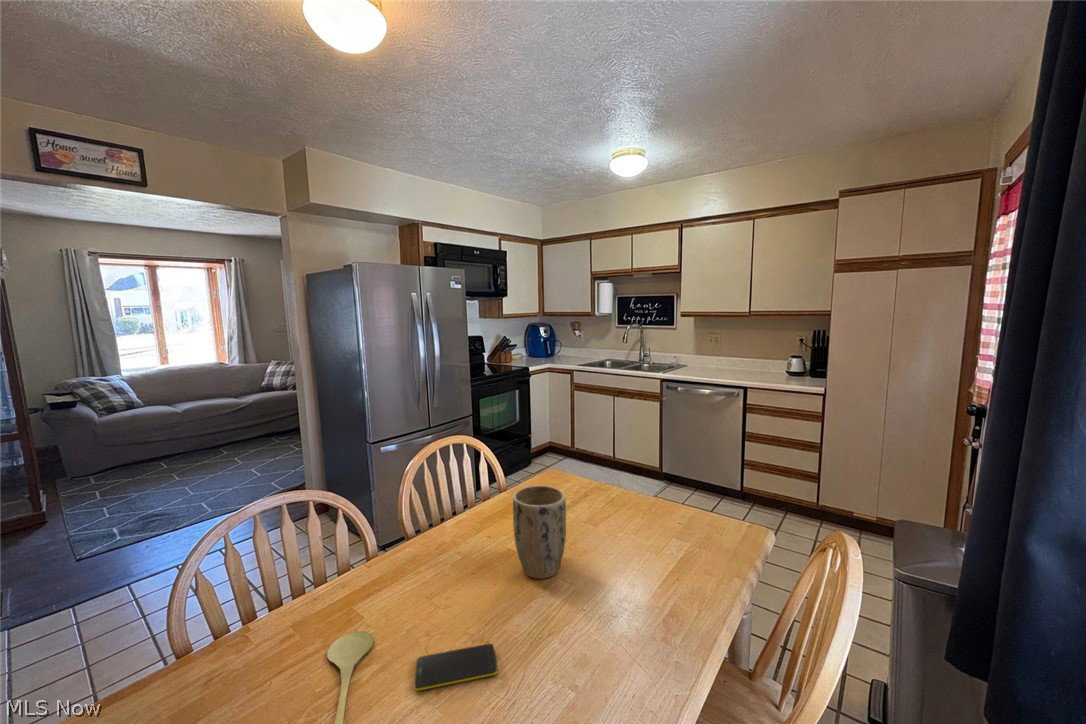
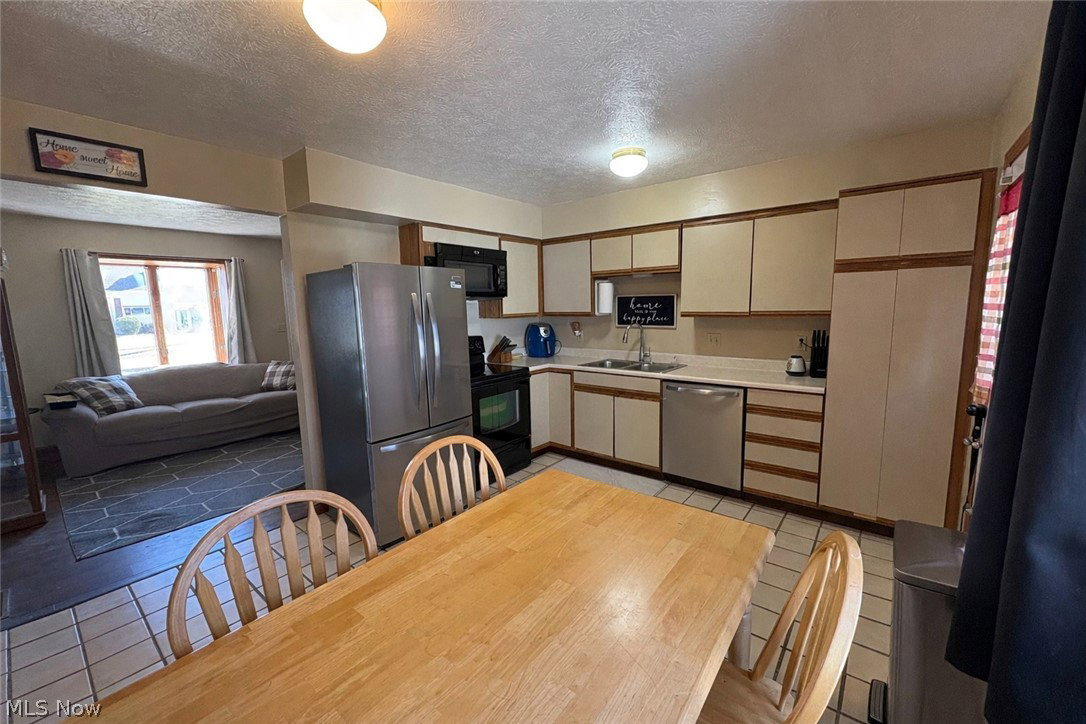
- spoon (346, 674)
- plant pot (539, 531)
- smartphone (456, 666)
